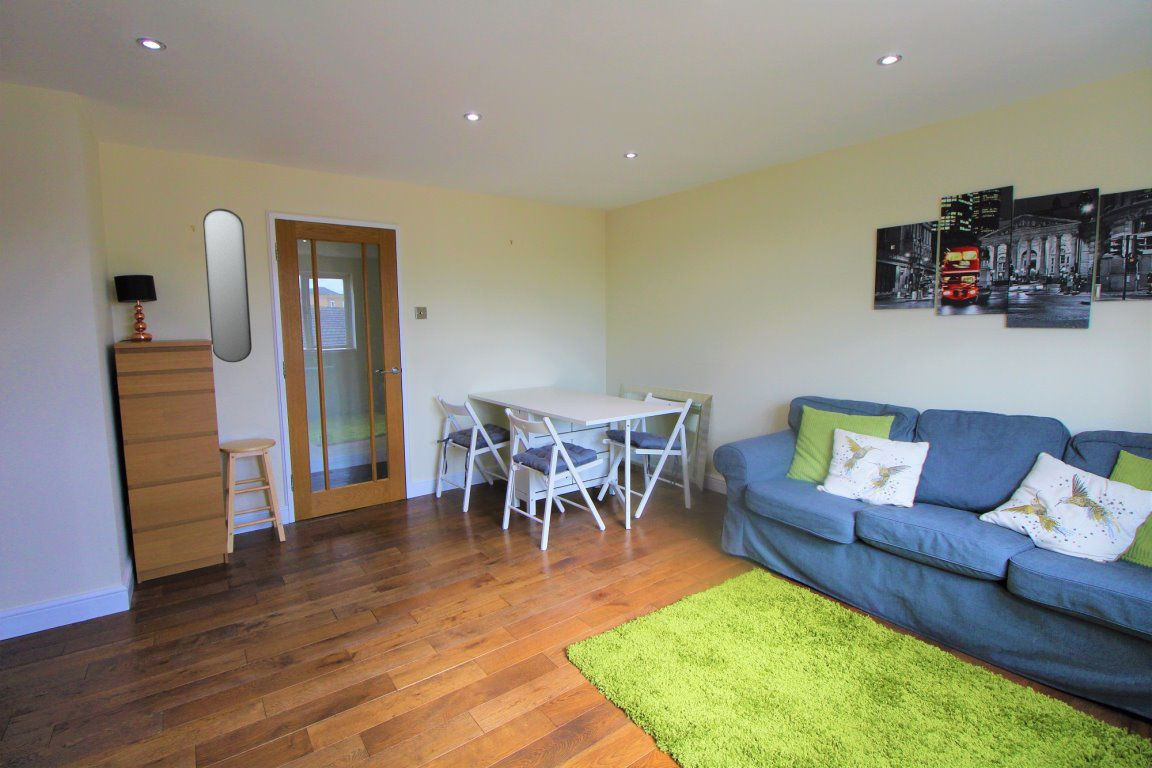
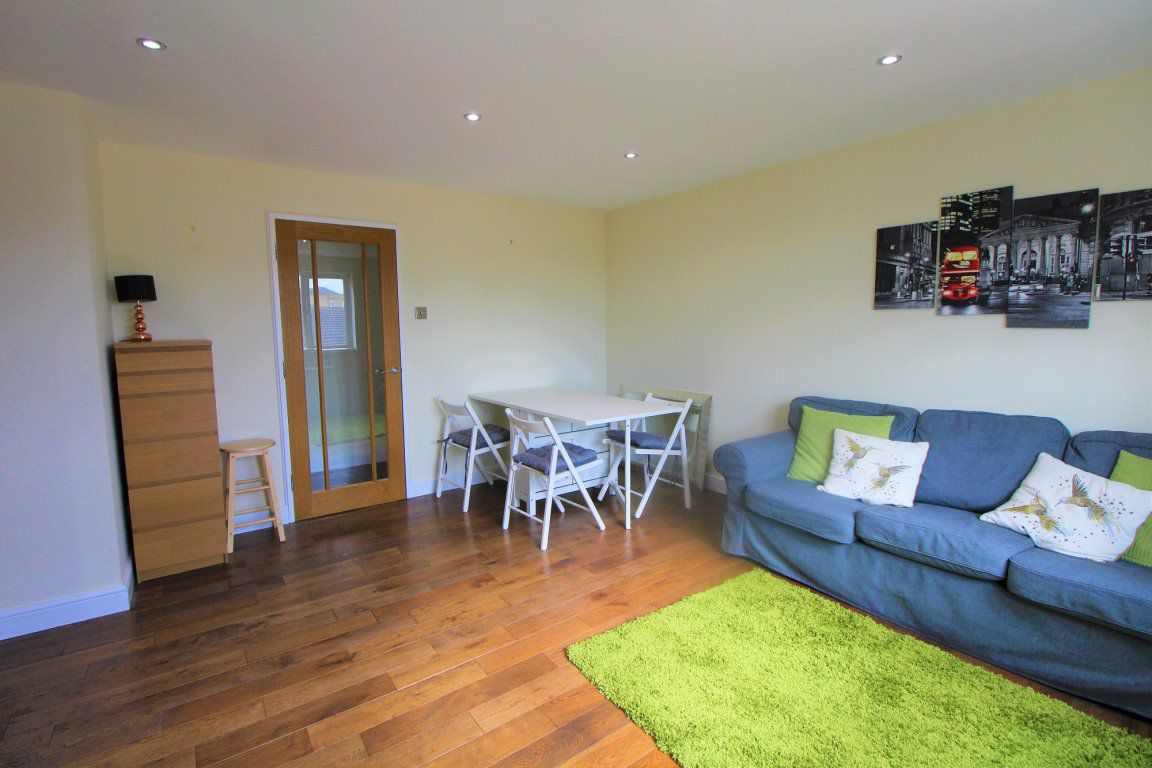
- home mirror (228, 286)
